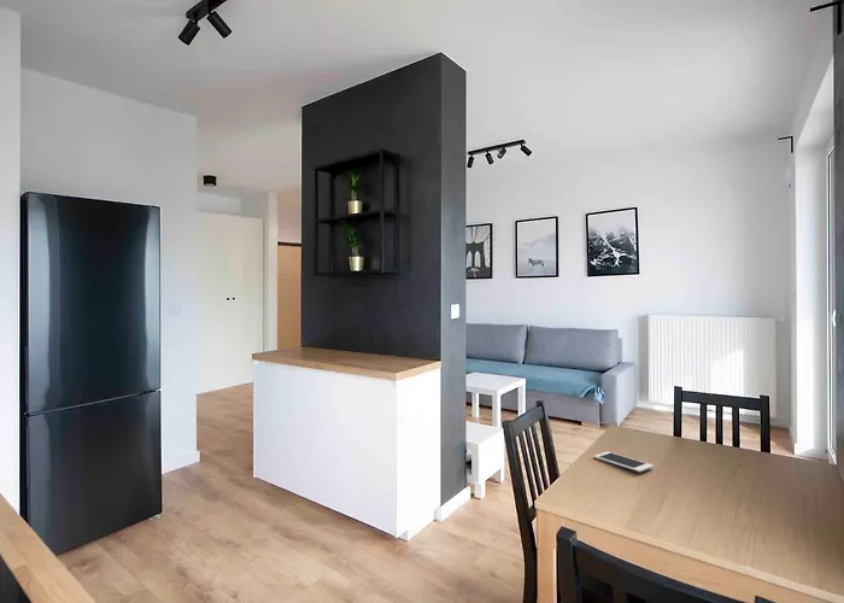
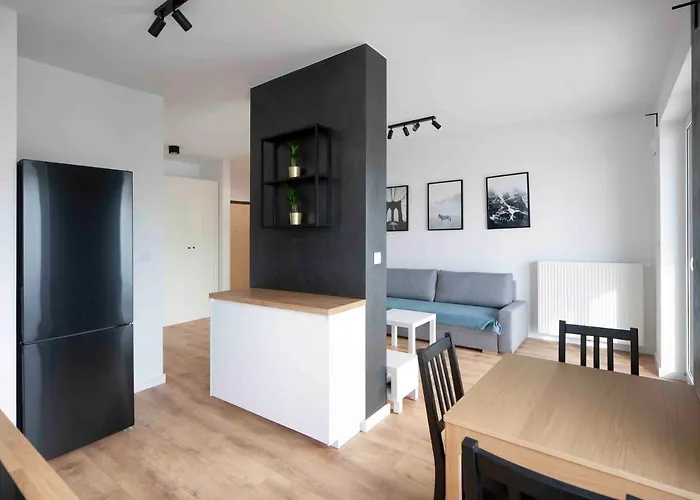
- cell phone (622, 461)
